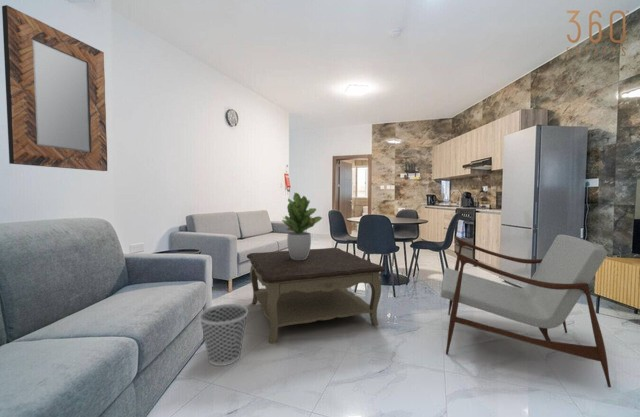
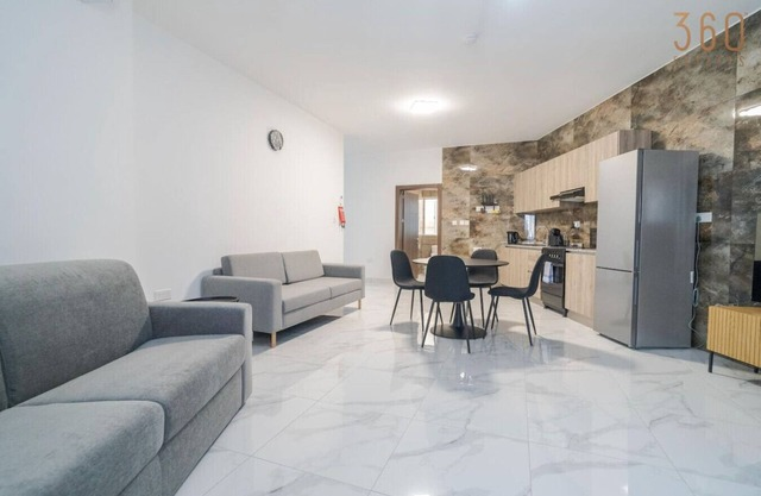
- wastebasket (224, 335)
- home mirror (62, 100)
- coffee table (309, 286)
- potted plant (300, 225)
- armchair (509, 289)
